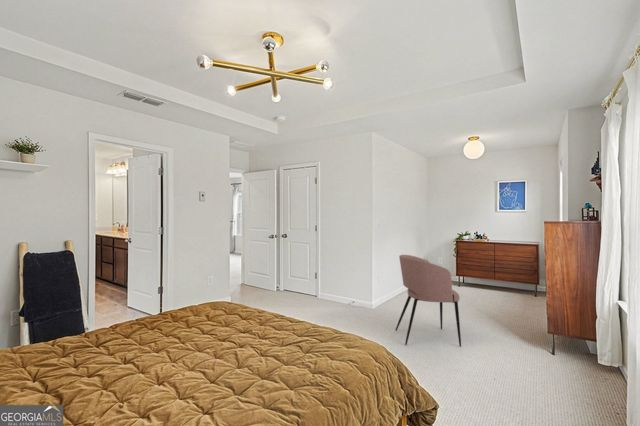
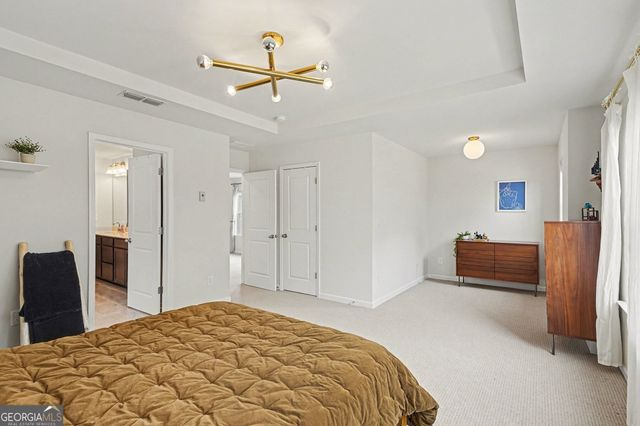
- armchair (427, 296)
